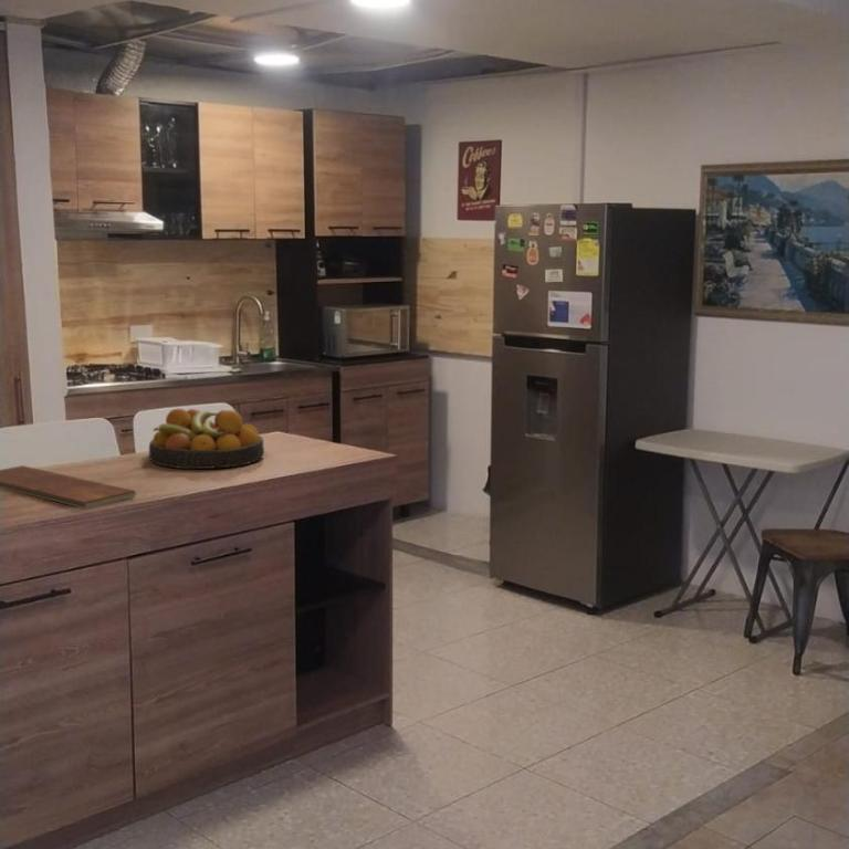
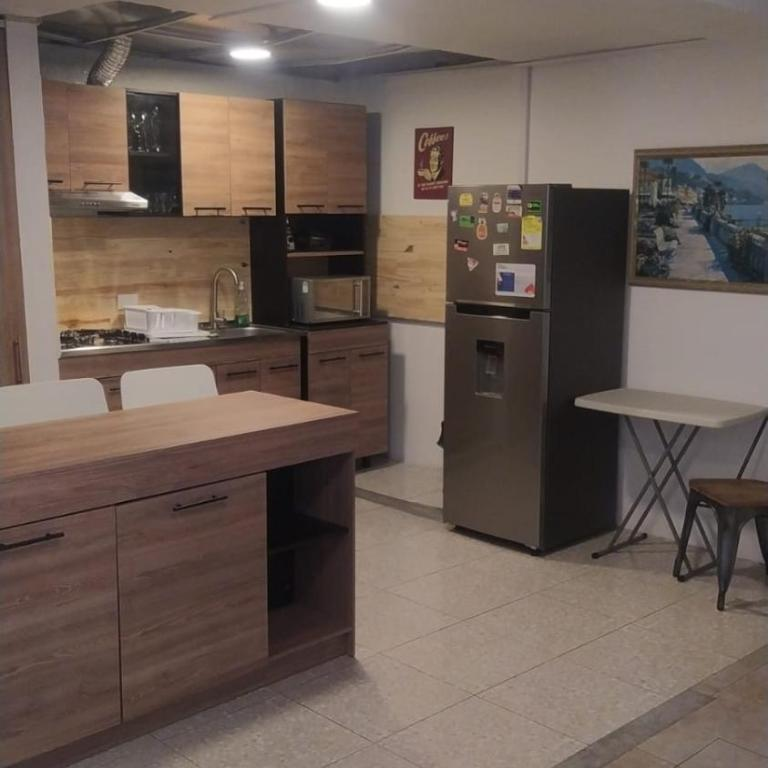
- chopping board (52, 485)
- fruit bowl (206, 432)
